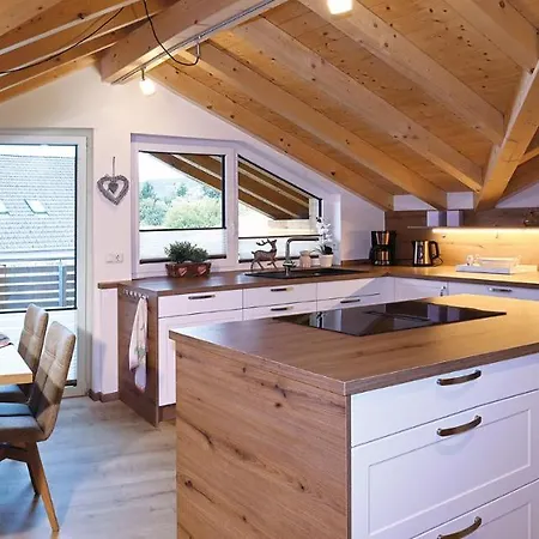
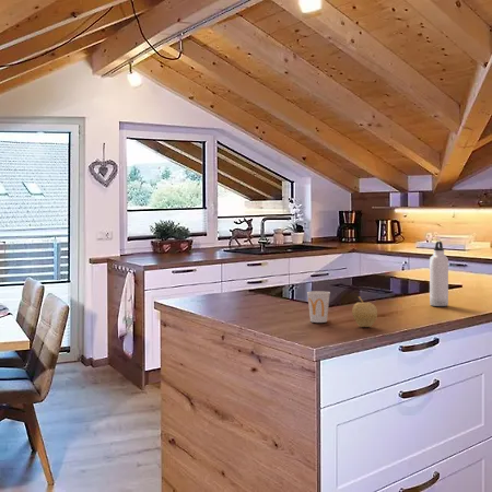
+ fruit (364, 312)
+ water bottle (438, 273)
+ cup (318, 306)
